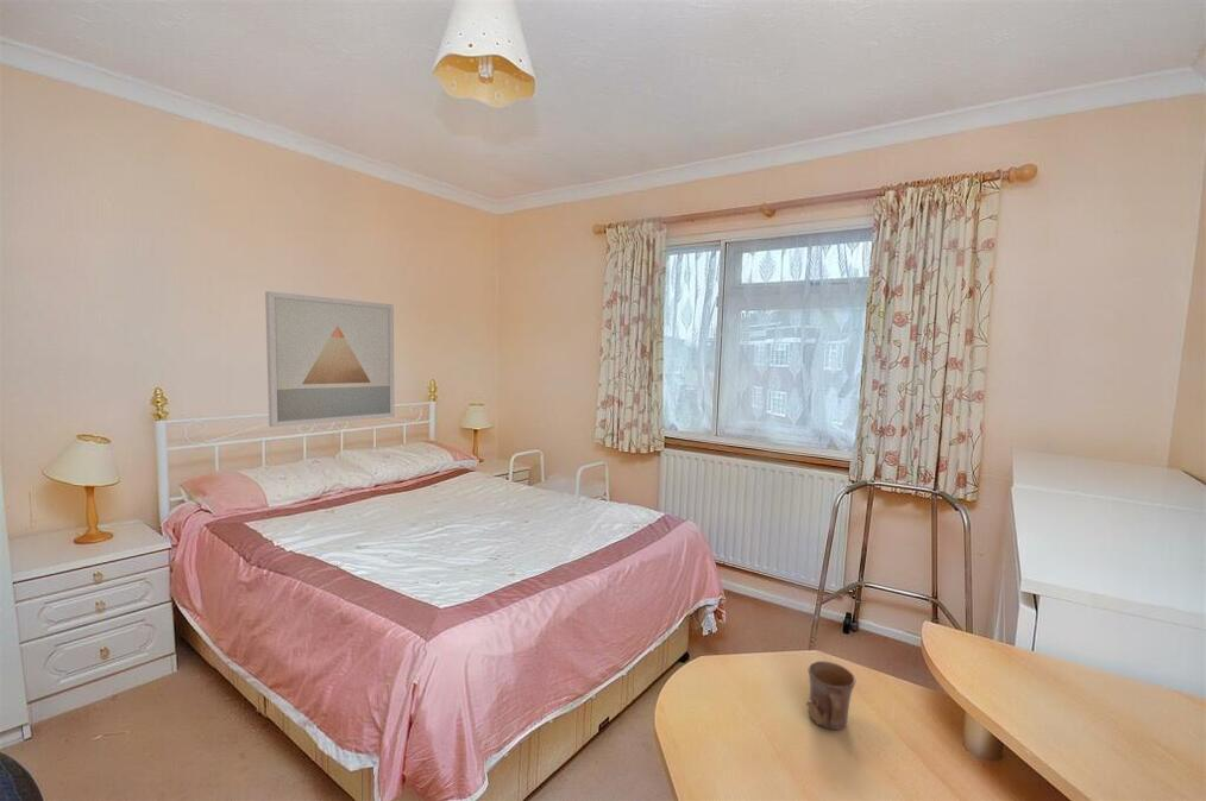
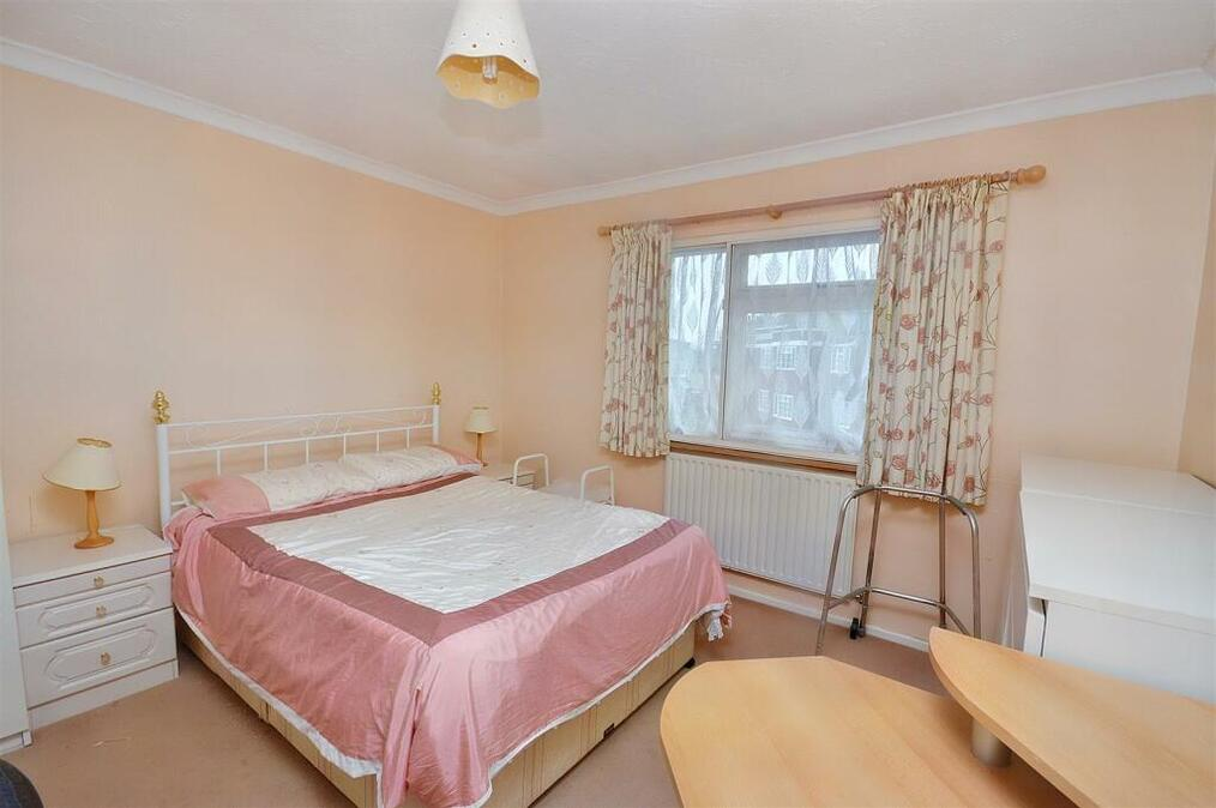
- wall art (335, 360)
- mug (830, 700)
